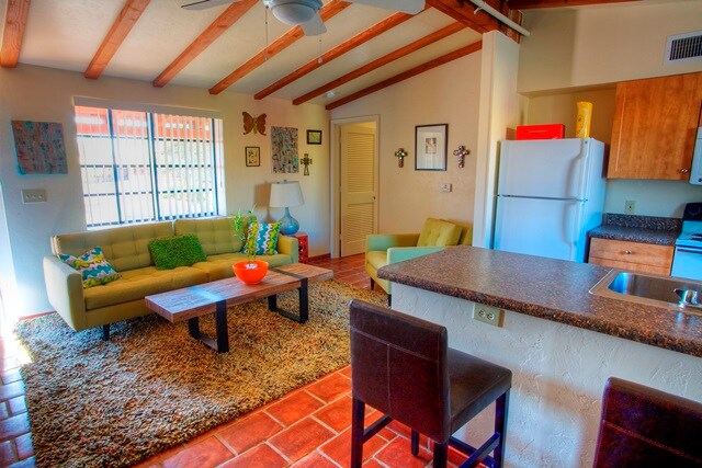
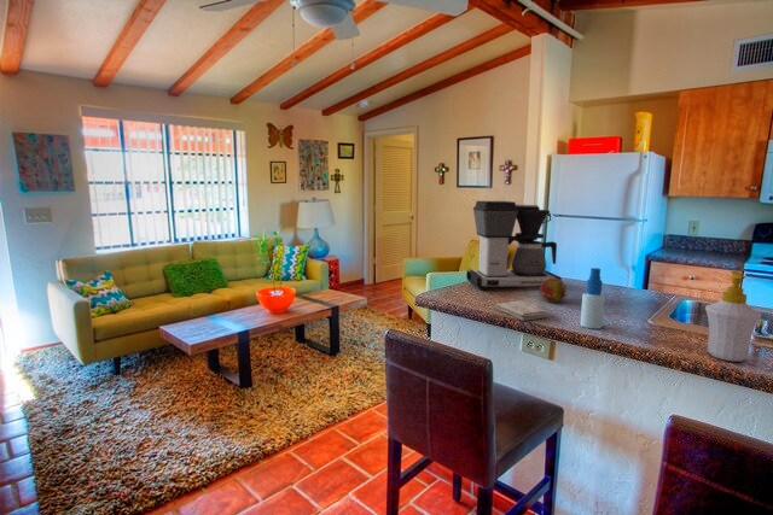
+ washcloth (521, 309)
+ spray bottle (593, 297)
+ soap bottle (732, 315)
+ coffee maker (511, 242)
+ fruit (554, 291)
